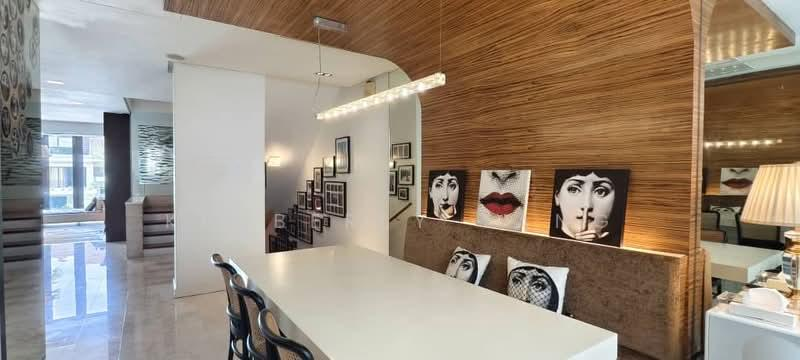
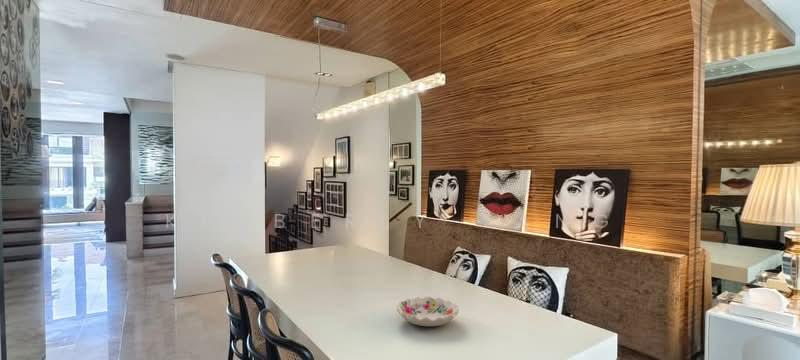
+ decorative bowl (427, 313)
